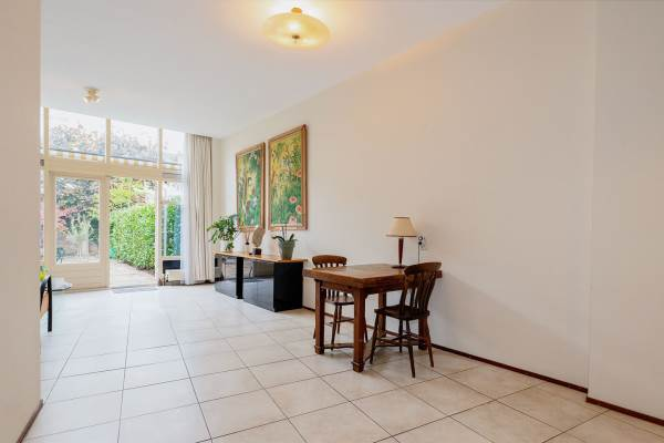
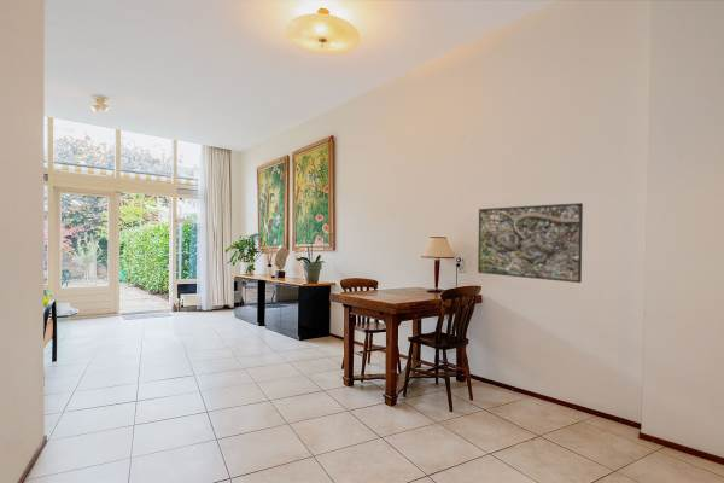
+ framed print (524, 242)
